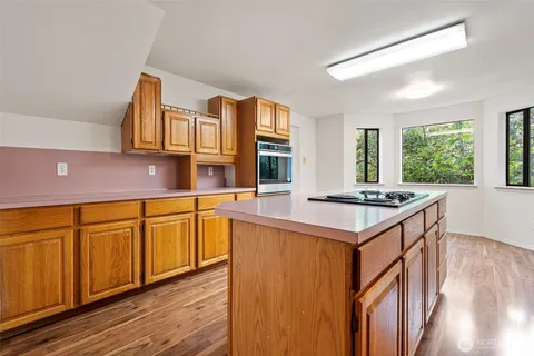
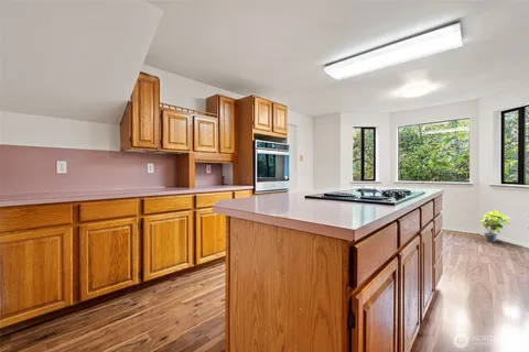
+ potted plant (492, 224)
